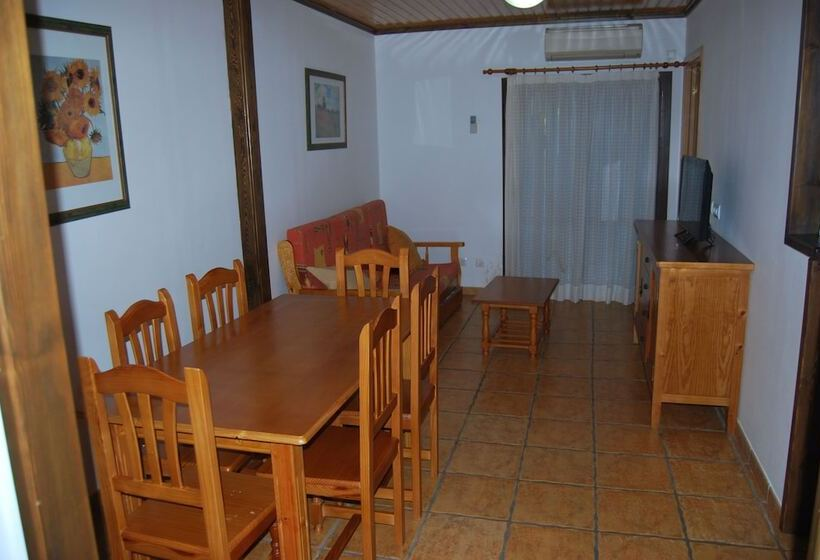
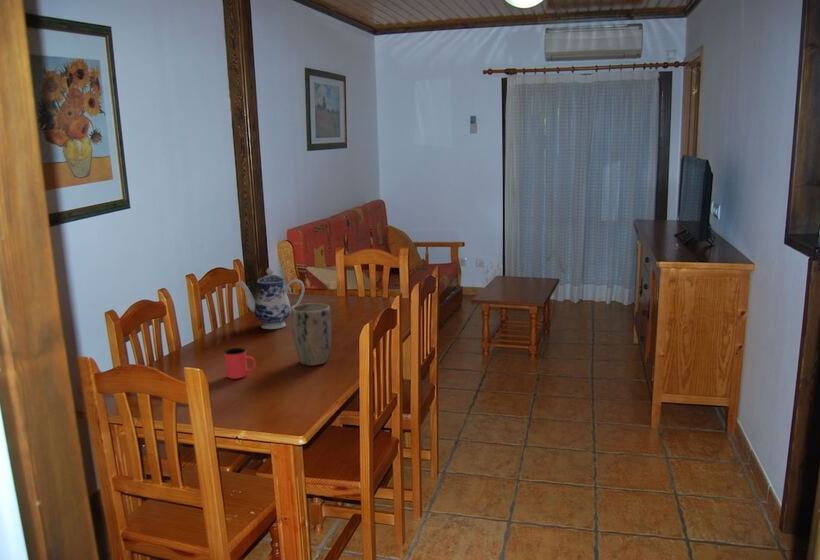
+ plant pot (312, 334)
+ teapot (271, 297)
+ cup (240, 363)
